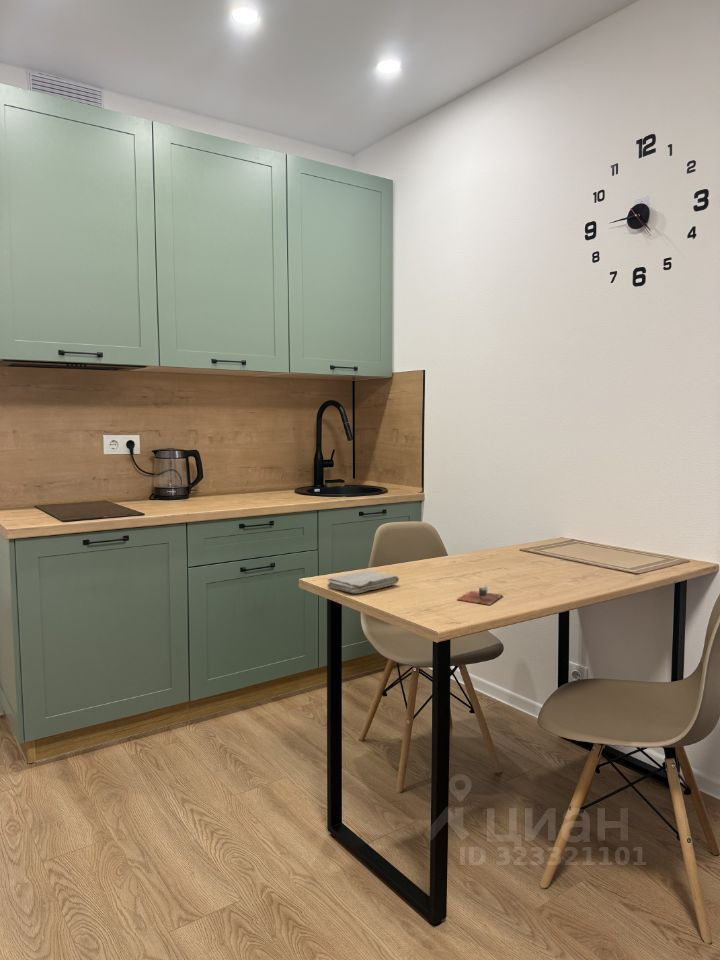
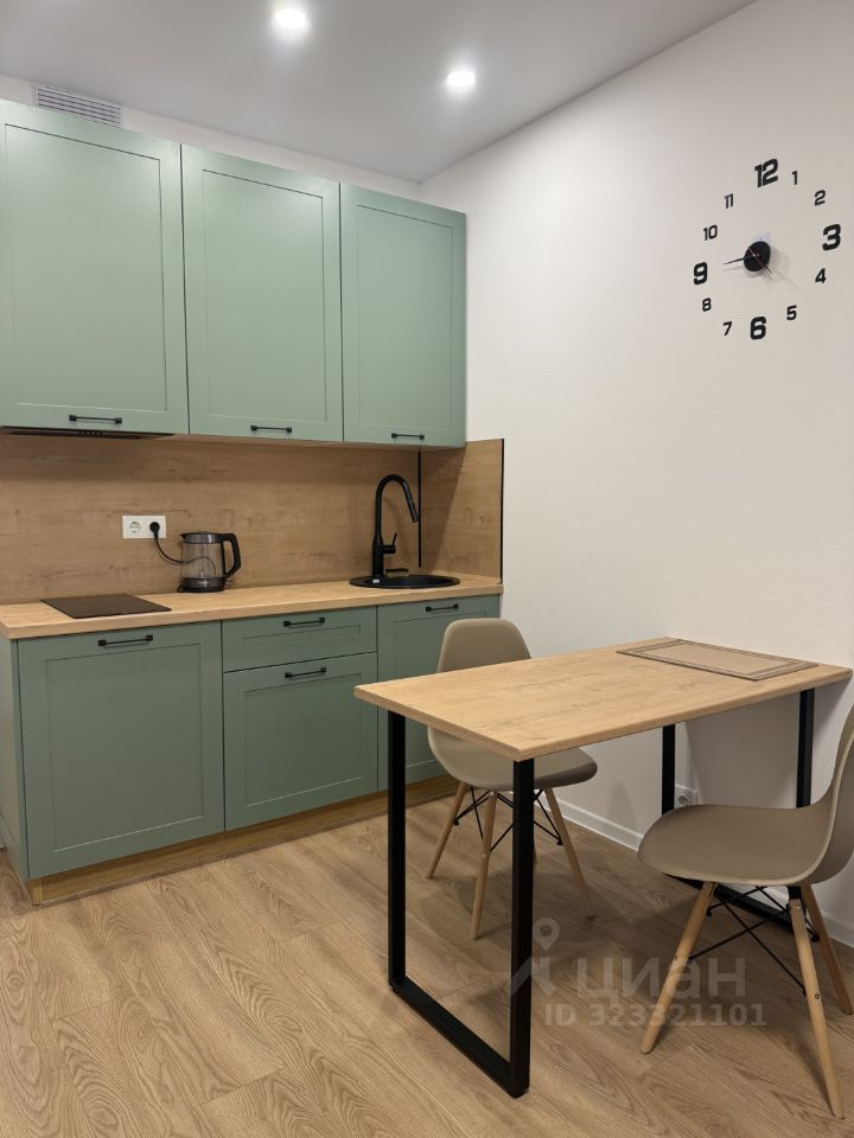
- cup (480, 591)
- washcloth (362, 580)
